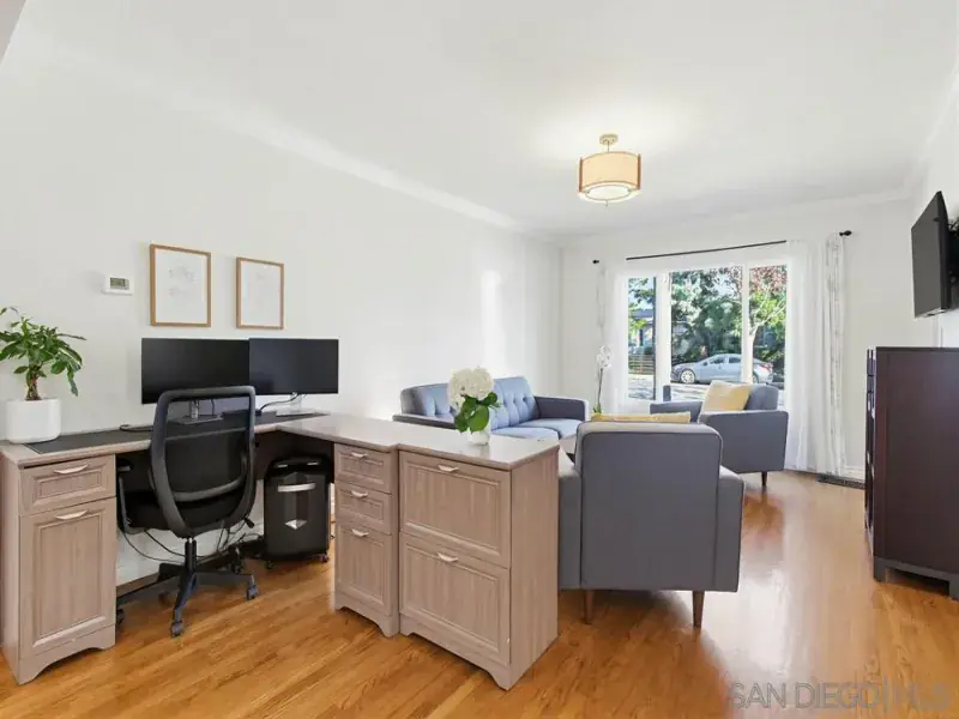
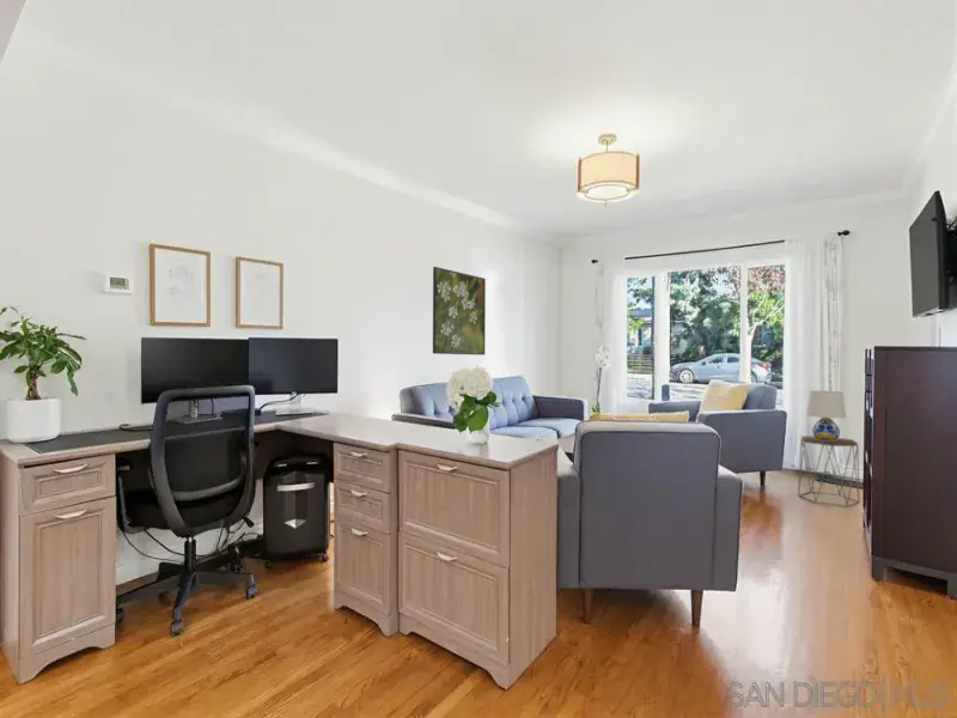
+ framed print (461, 314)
+ side table (825, 468)
+ table lamp (825, 415)
